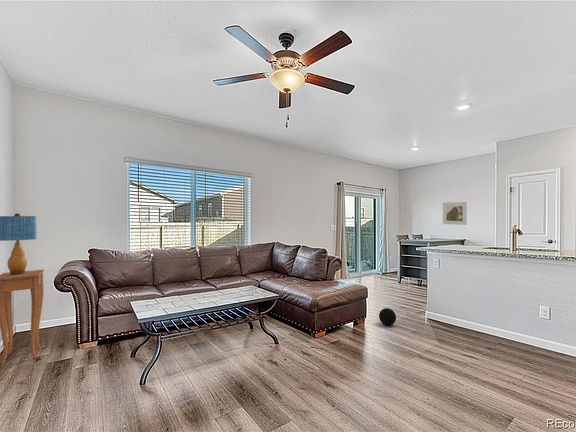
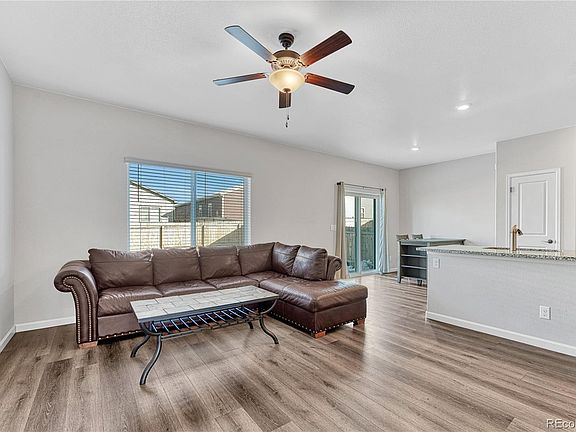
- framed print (454, 213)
- side table (31, 314)
- ball (387, 316)
- table lamp (18, 243)
